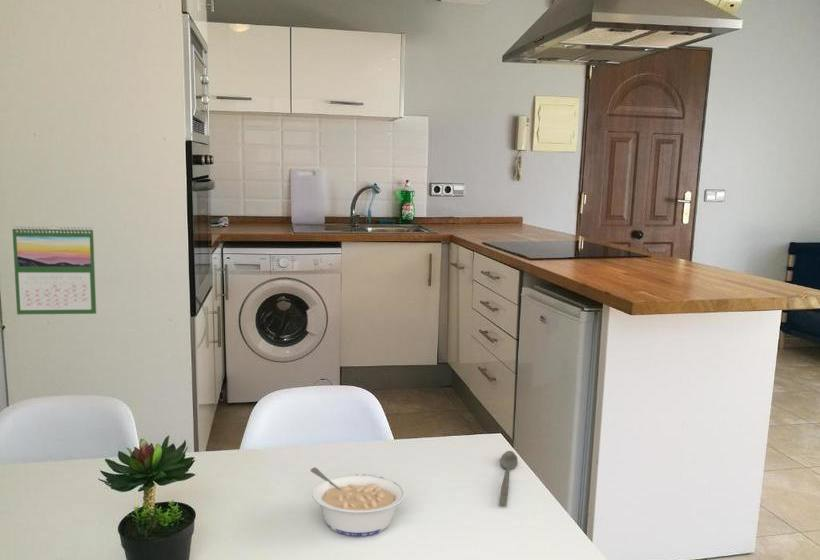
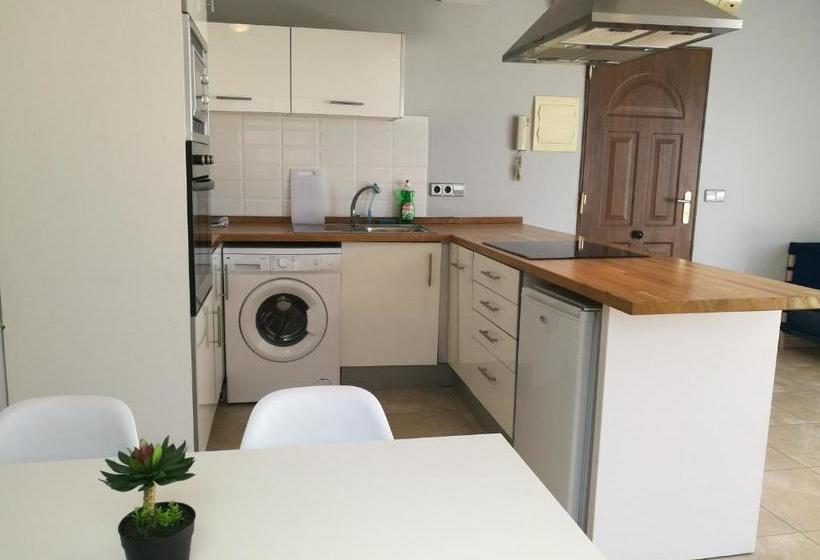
- legume (354, 503)
- calendar (55, 269)
- spoon (506, 476)
